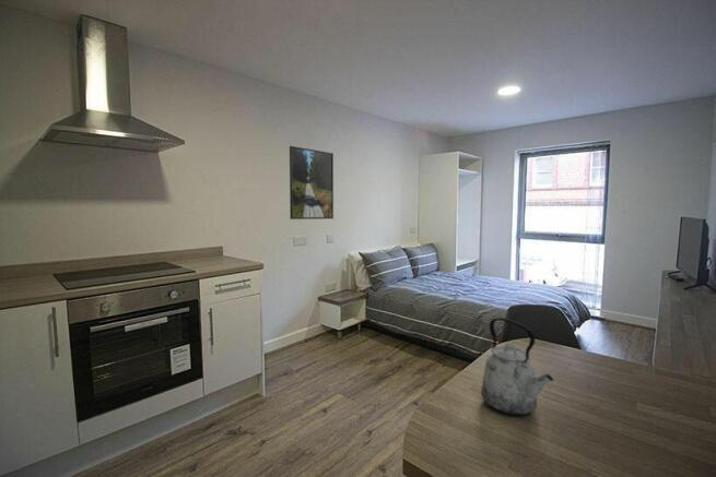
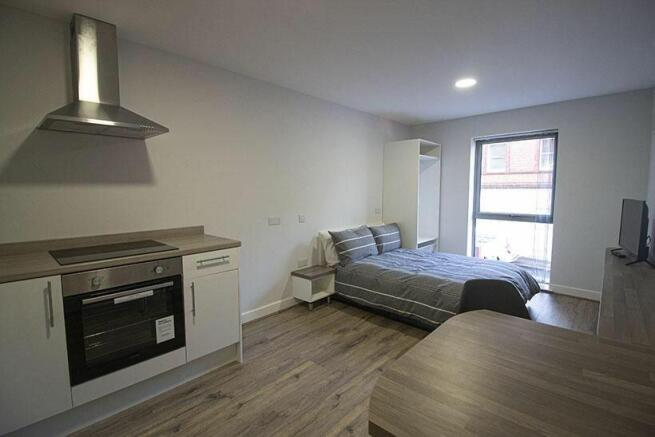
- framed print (313, 184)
- kettle (518, 367)
